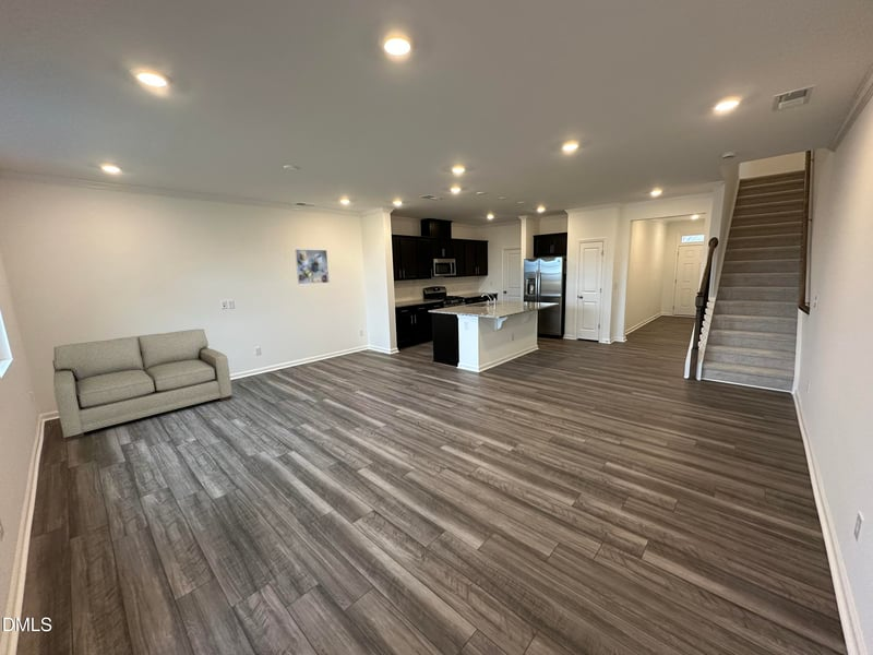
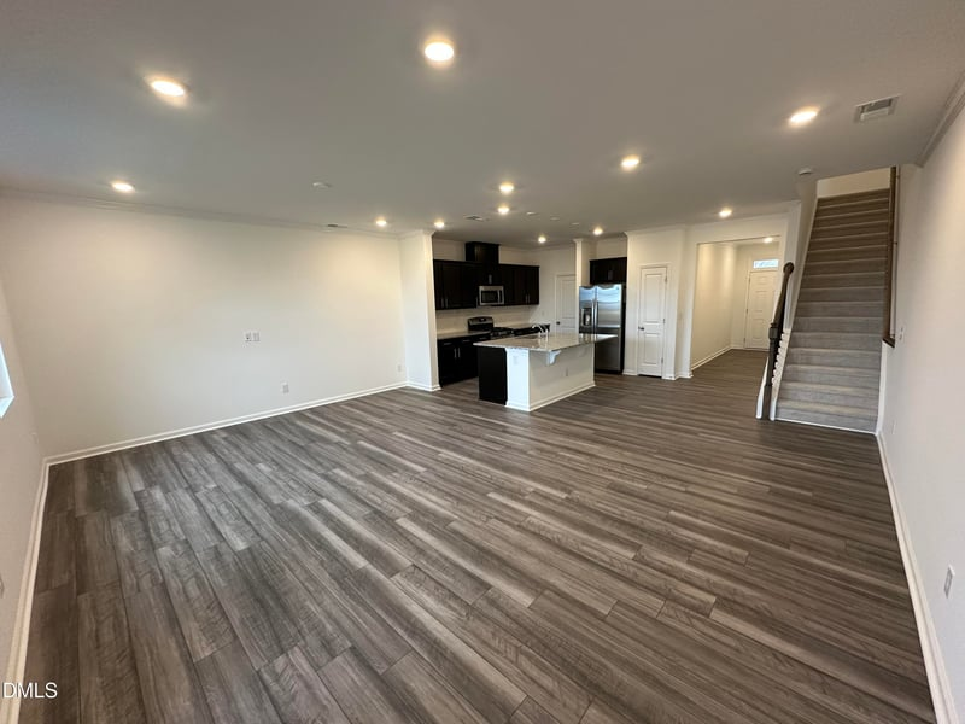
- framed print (312, 266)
- sofa (147, 373)
